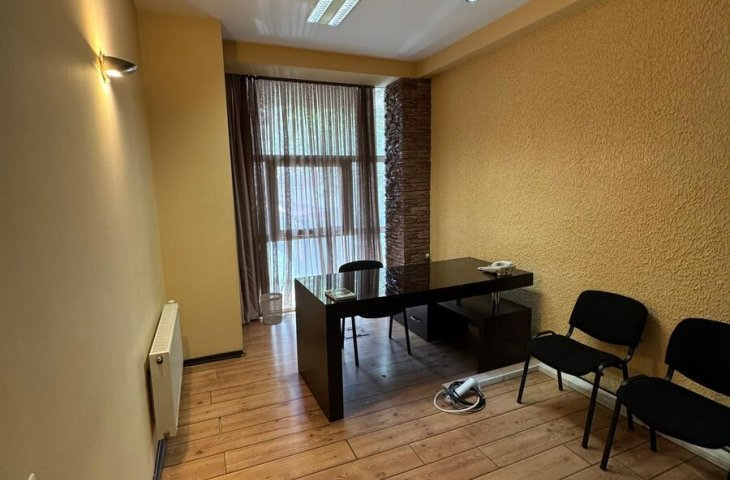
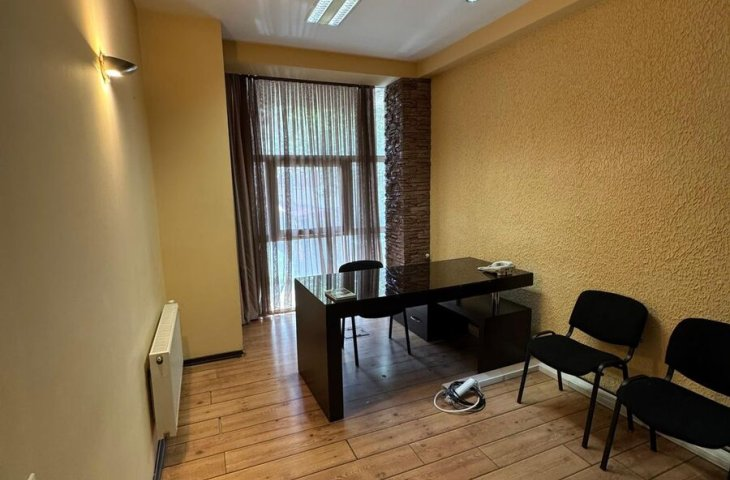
- wastebasket (272, 308)
